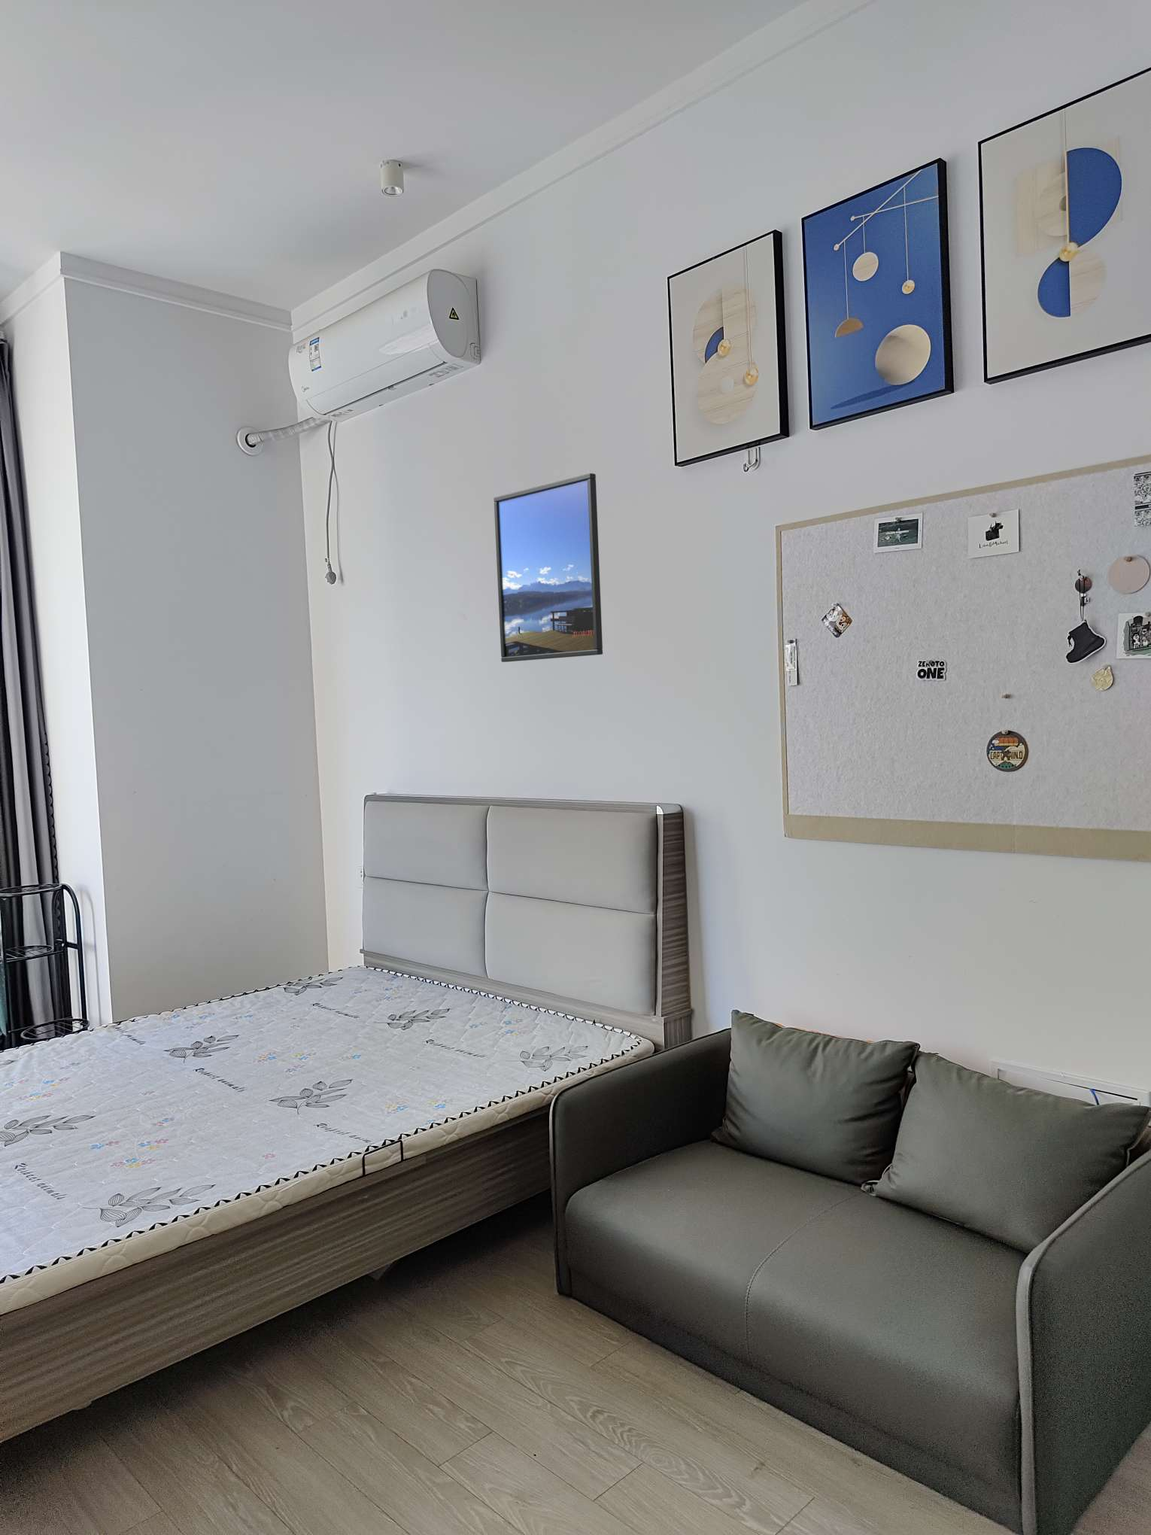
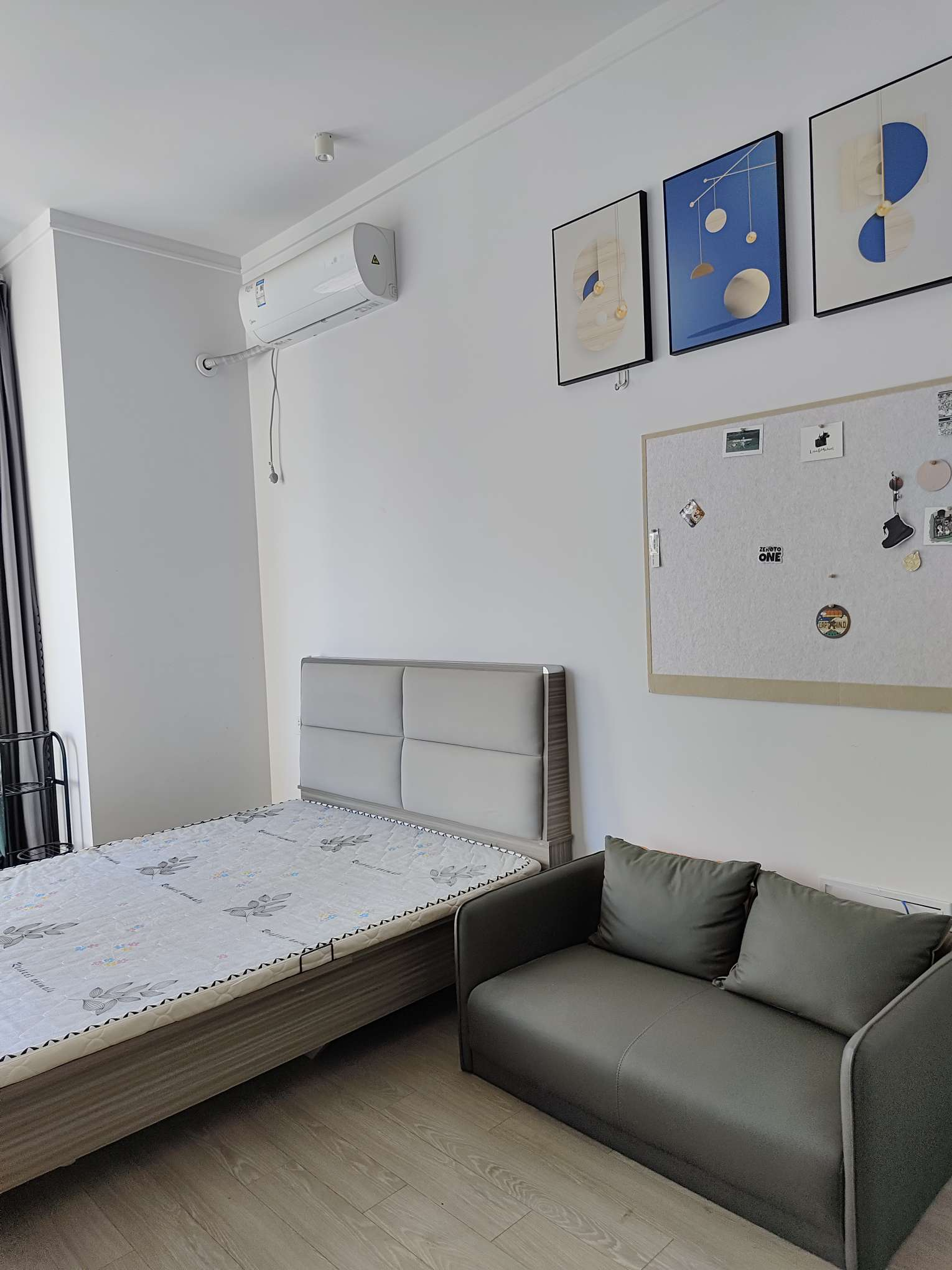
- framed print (545, 573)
